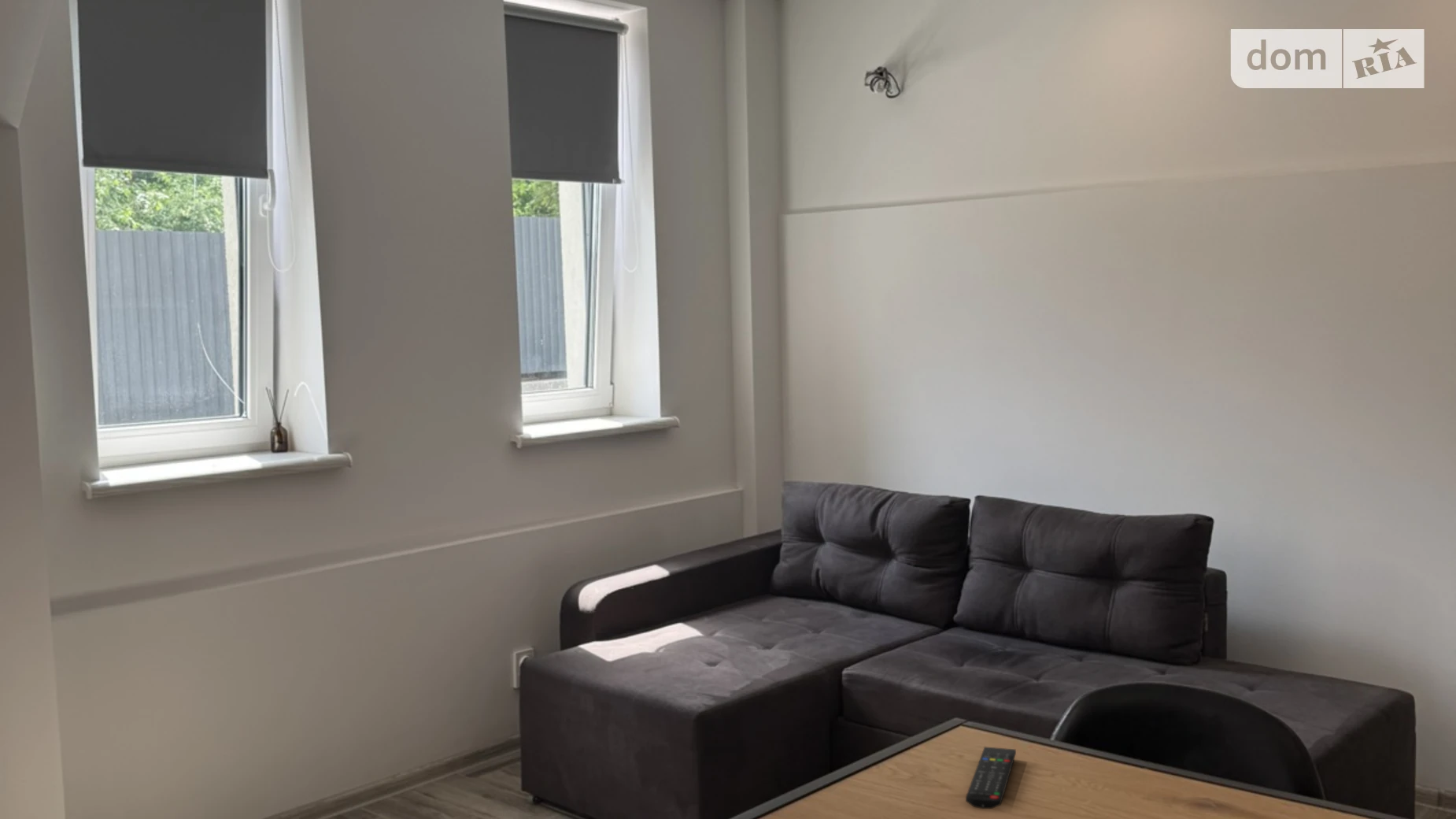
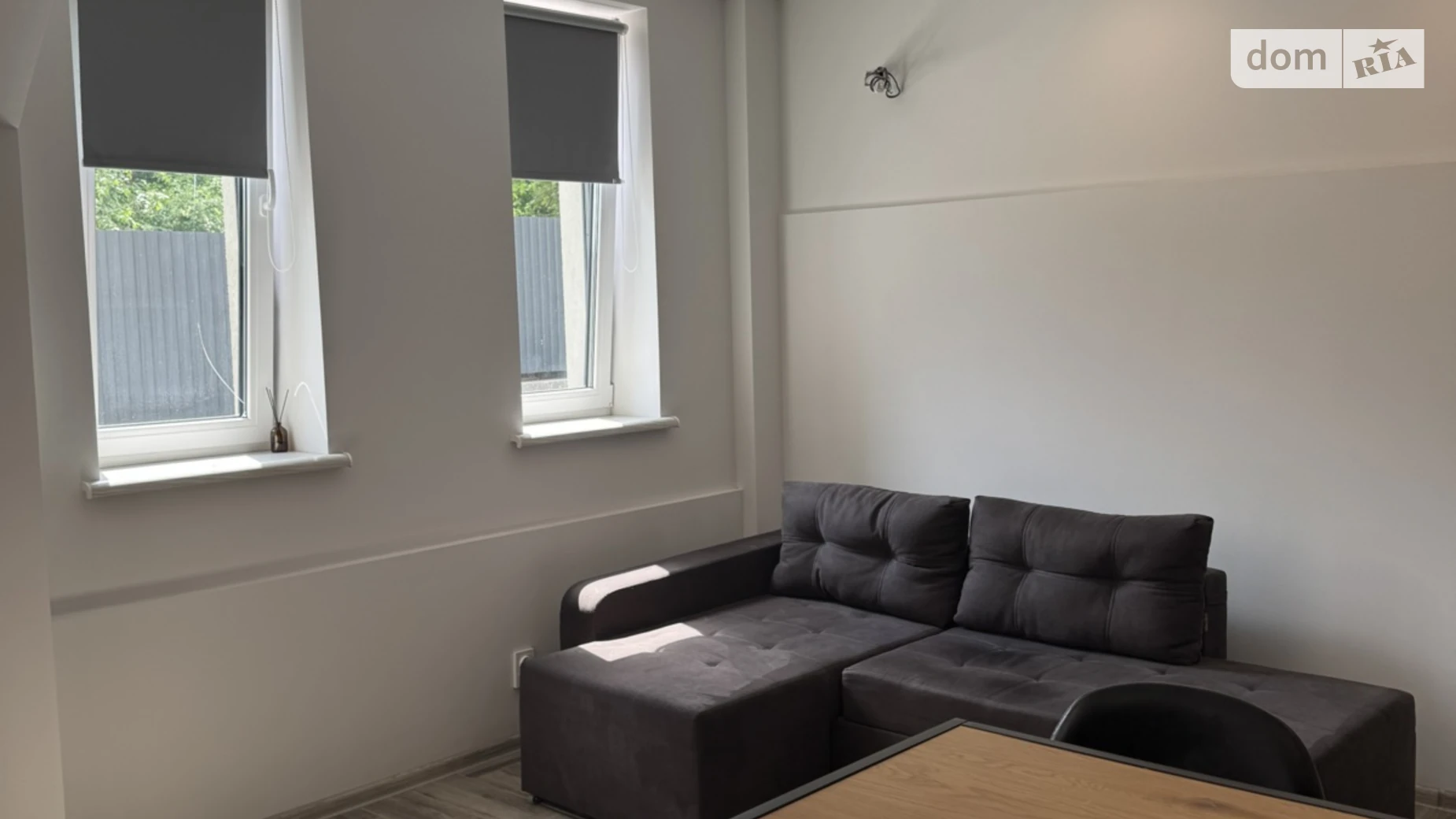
- remote control (992, 776)
